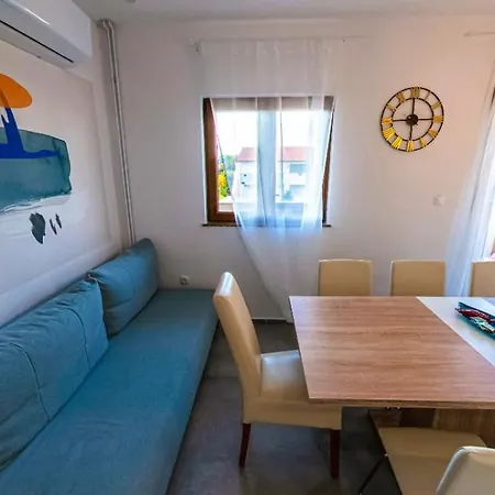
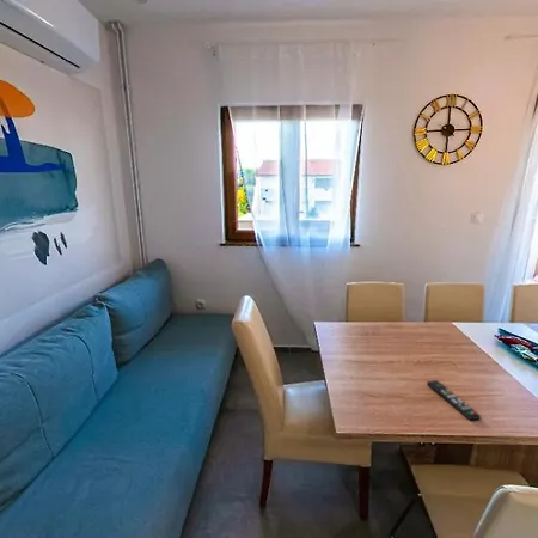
+ remote control (451, 397)
